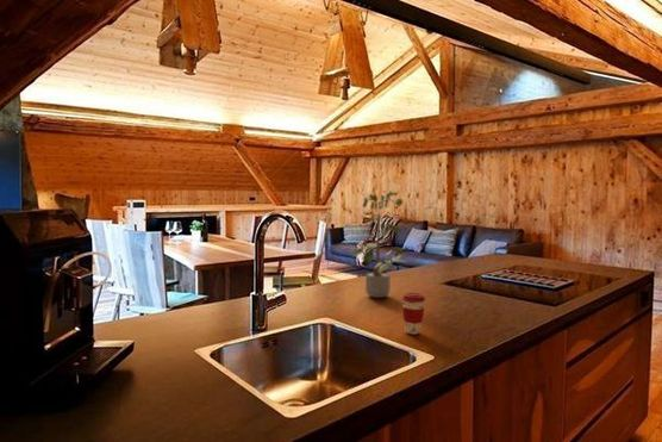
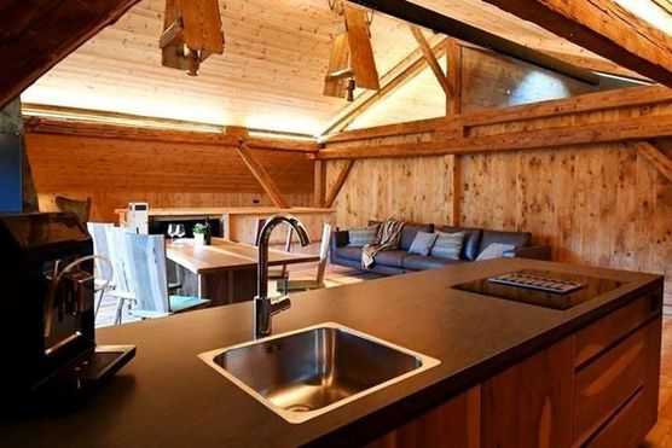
- coffee cup (412, 313)
- potted plant (379, 243)
